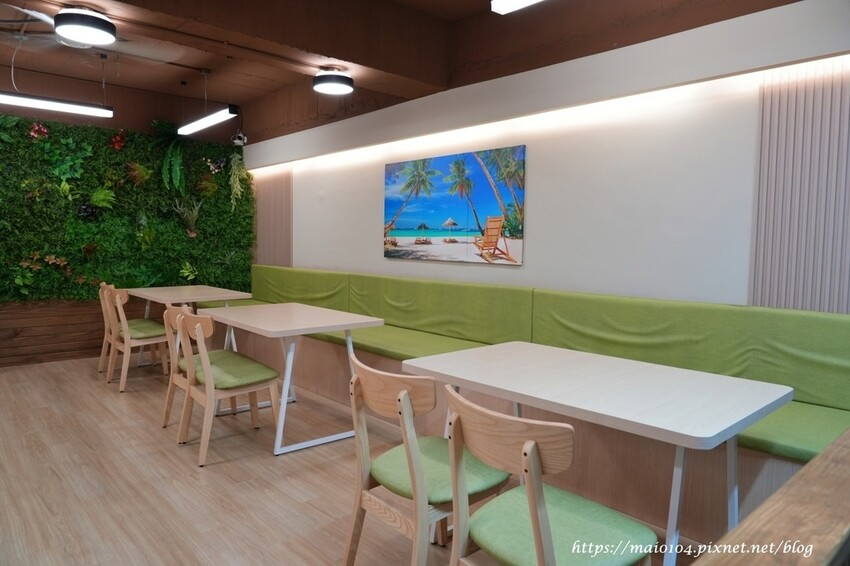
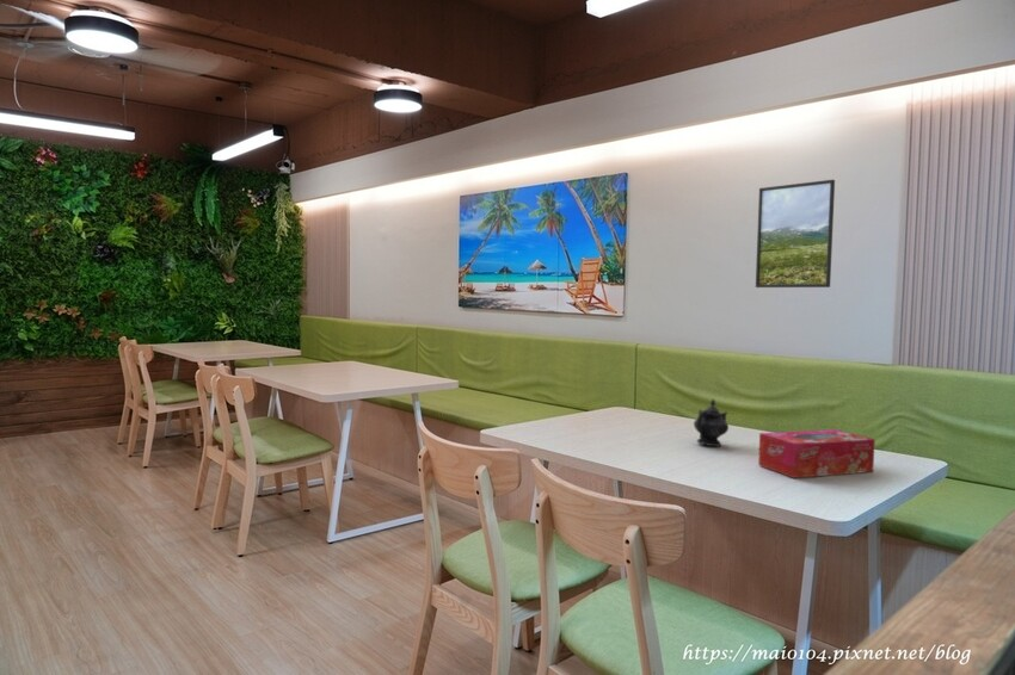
+ teapot (712, 421)
+ tissue box (816, 452)
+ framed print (793, 235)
